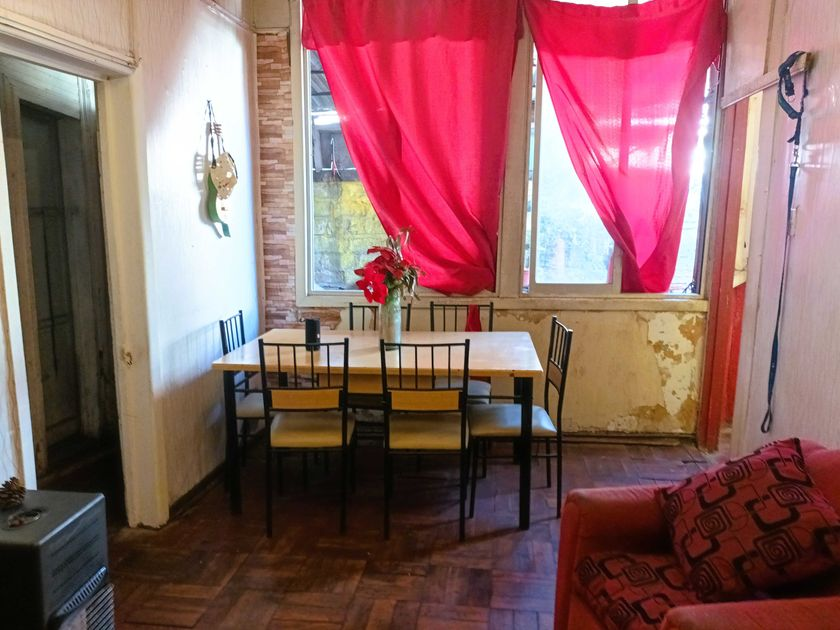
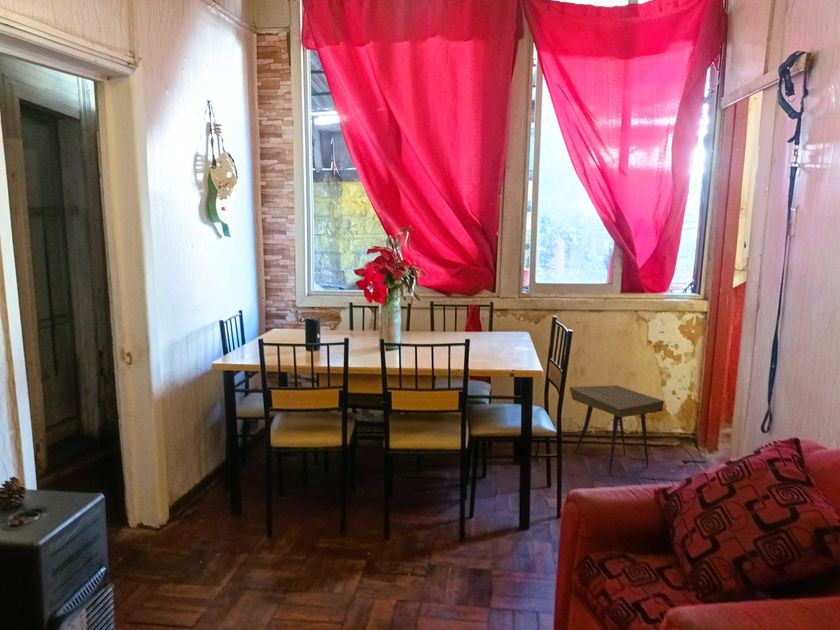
+ side table (614, 428)
